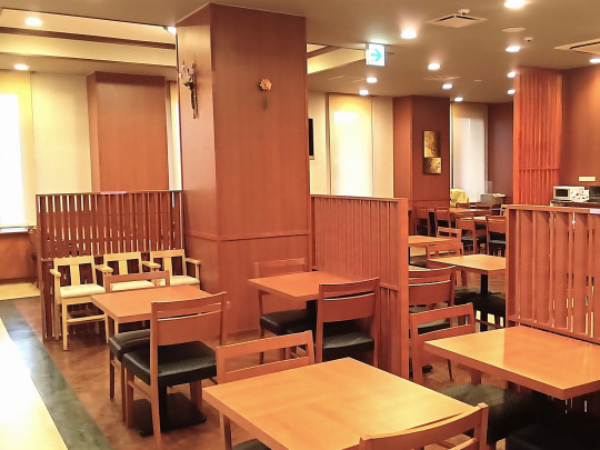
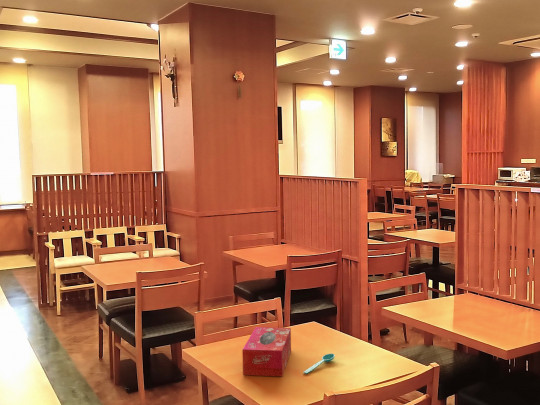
+ spoon (319, 363)
+ tissue box (268, 350)
